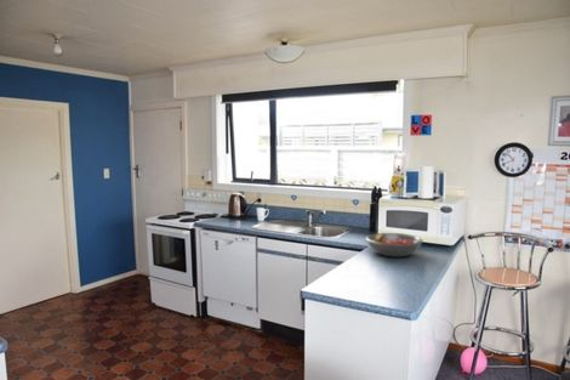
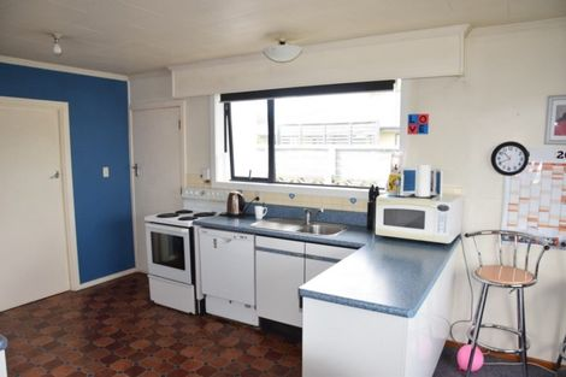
- fruit bowl (393, 244)
